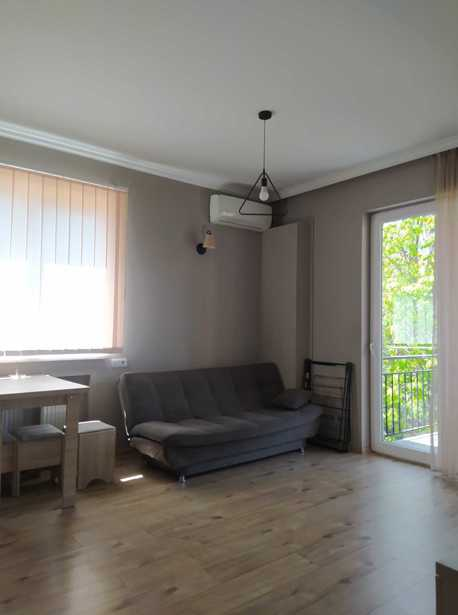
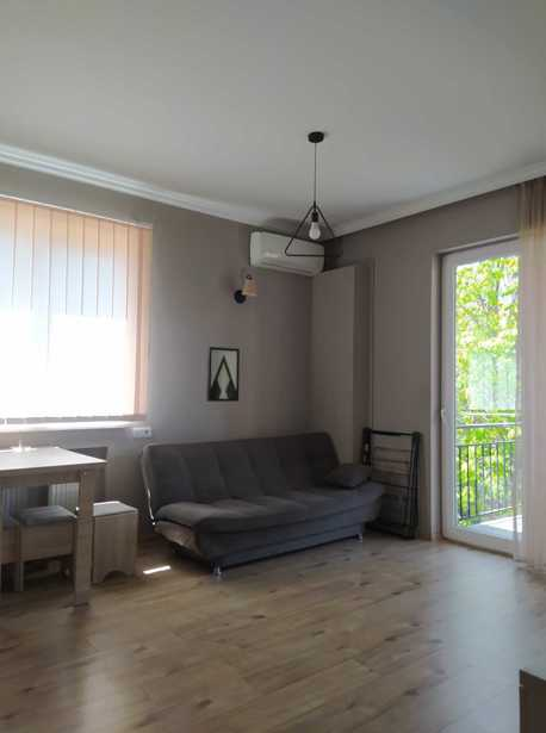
+ wall art (223, 374)
